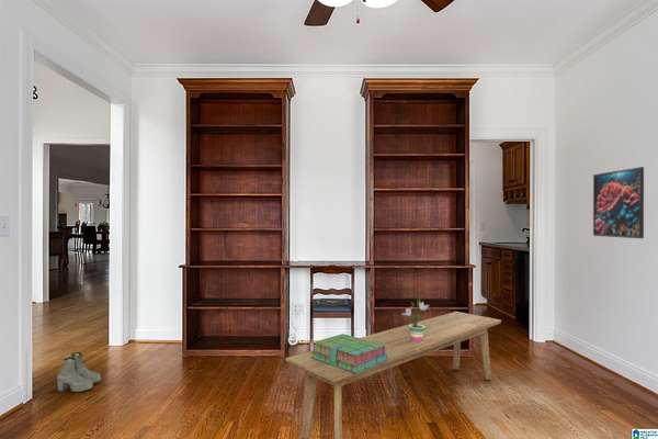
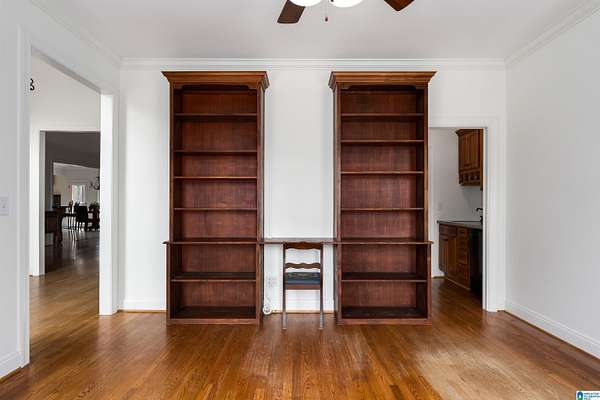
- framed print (616, 203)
- bench (406, 361)
- boots (79, 370)
- stack of books (349, 350)
- potted plant (416, 314)
